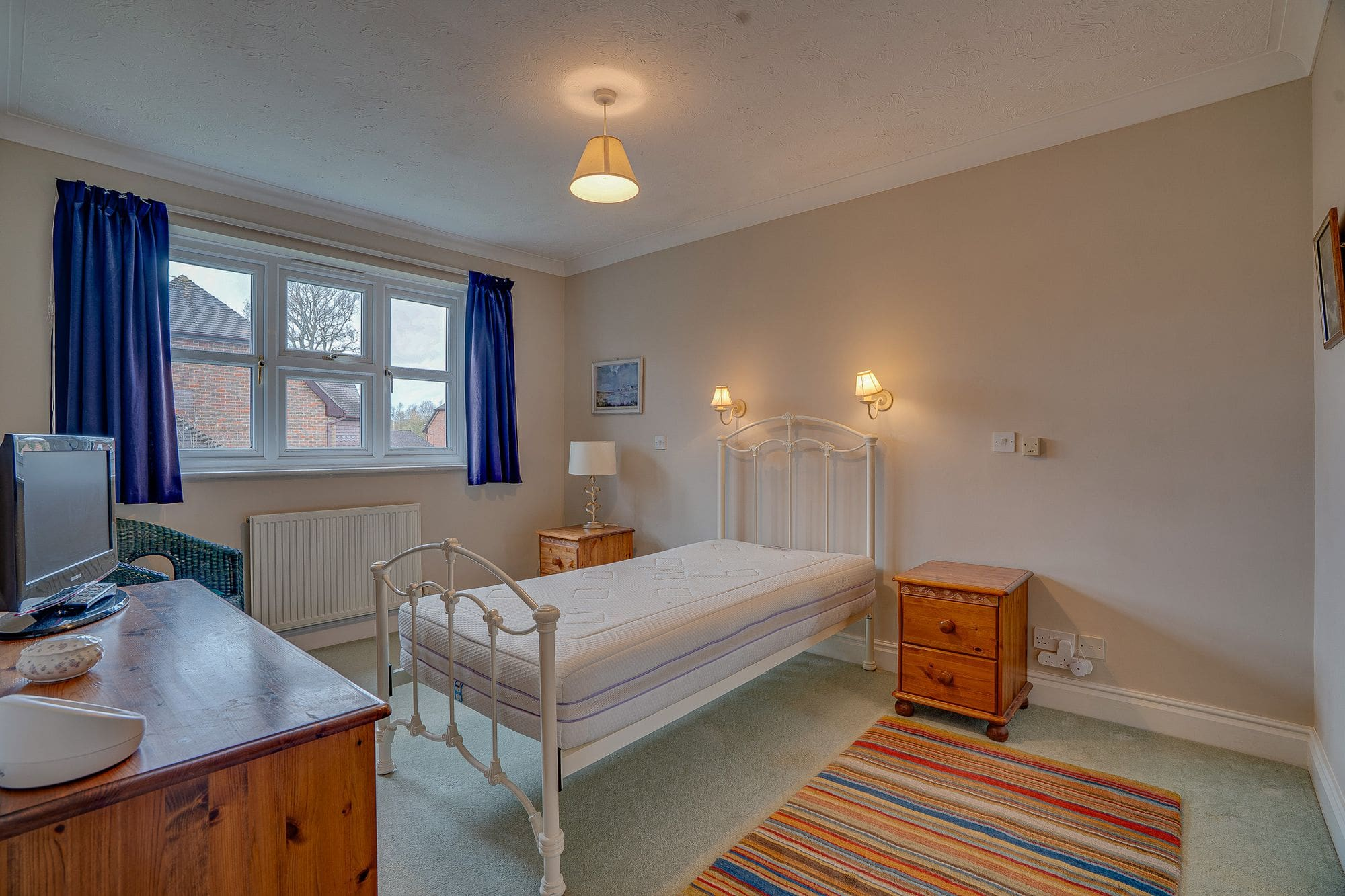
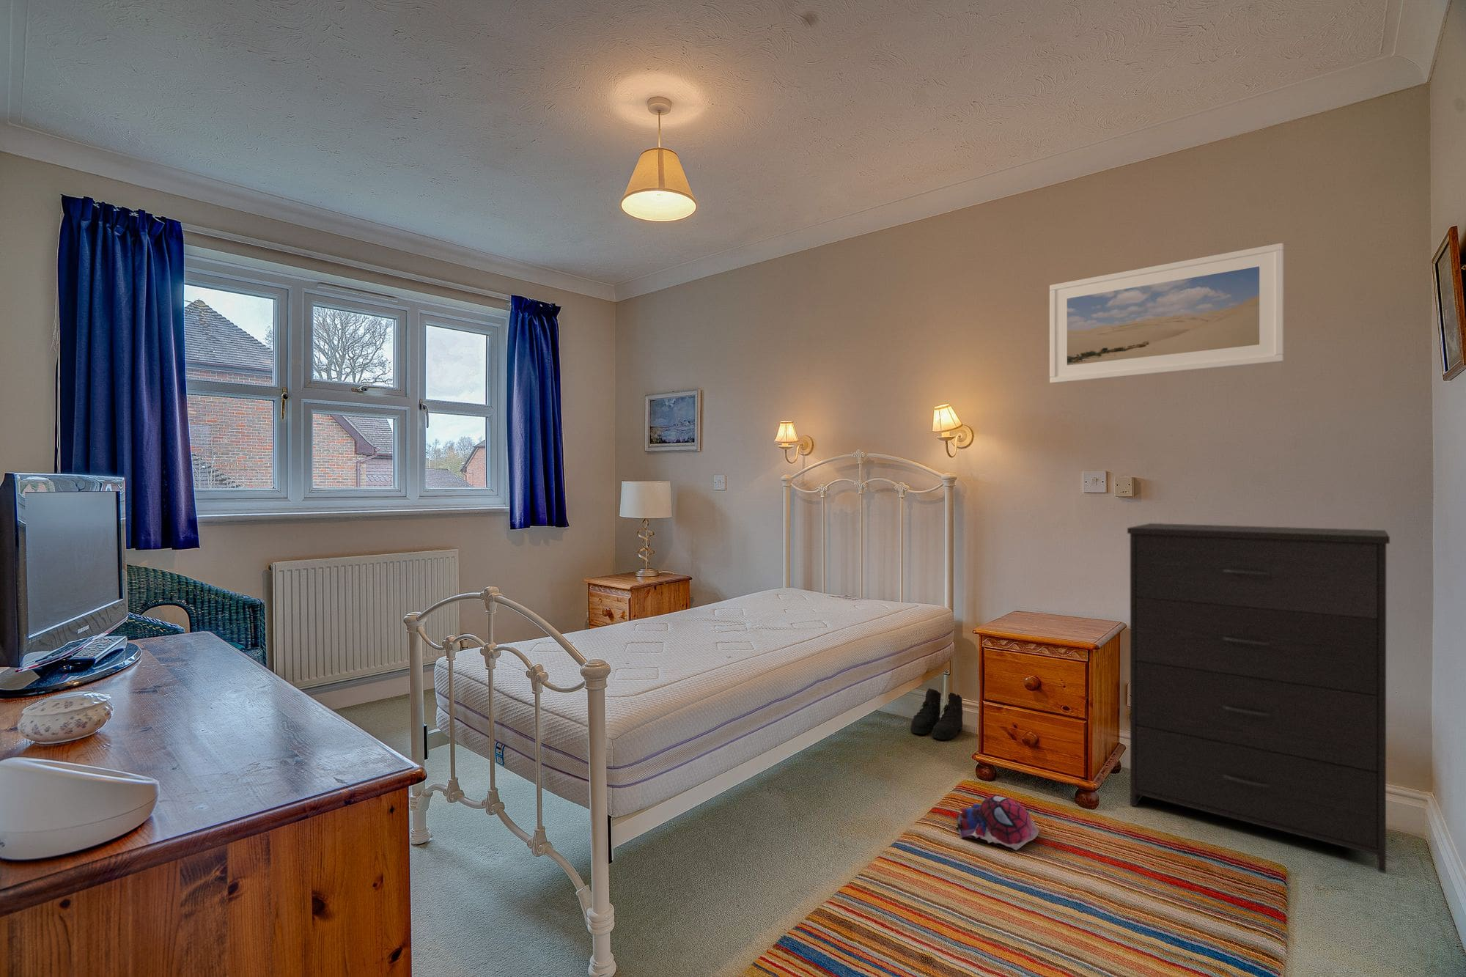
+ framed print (1155, 319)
+ dresser (1251, 673)
+ plush toy (996, 817)
+ boots (936, 711)
